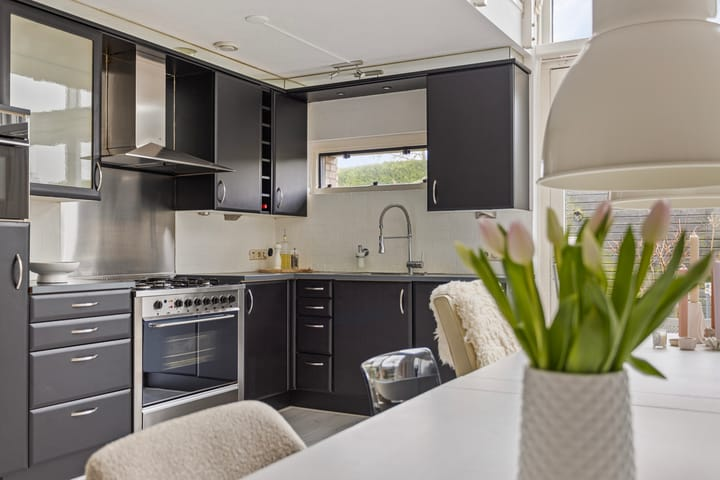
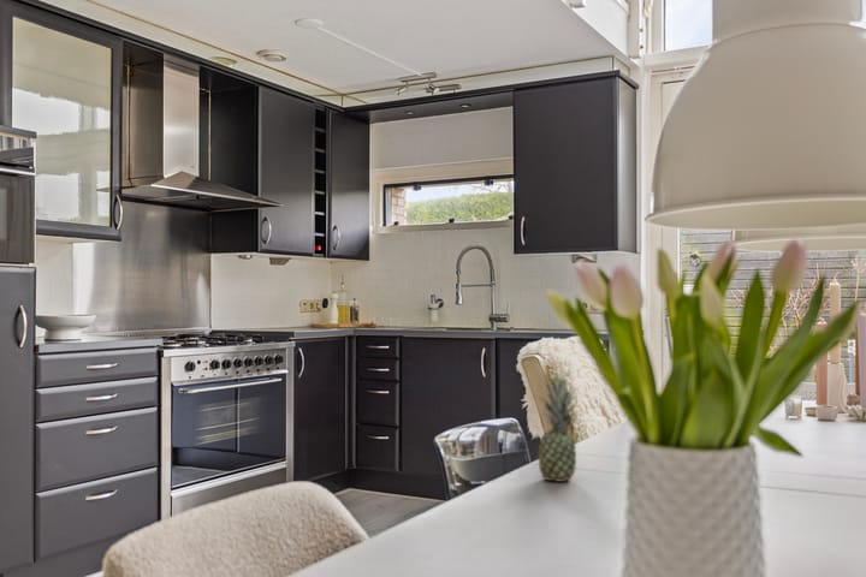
+ fruit (558, 424)
